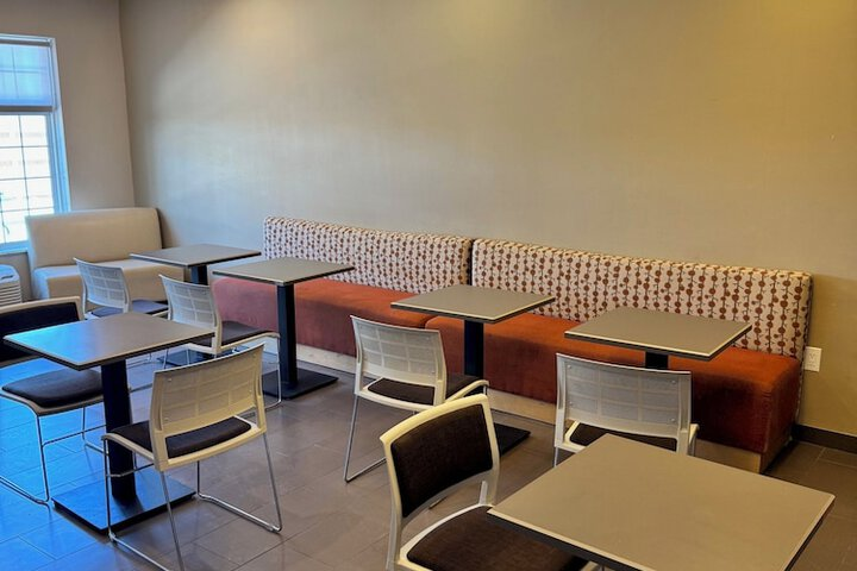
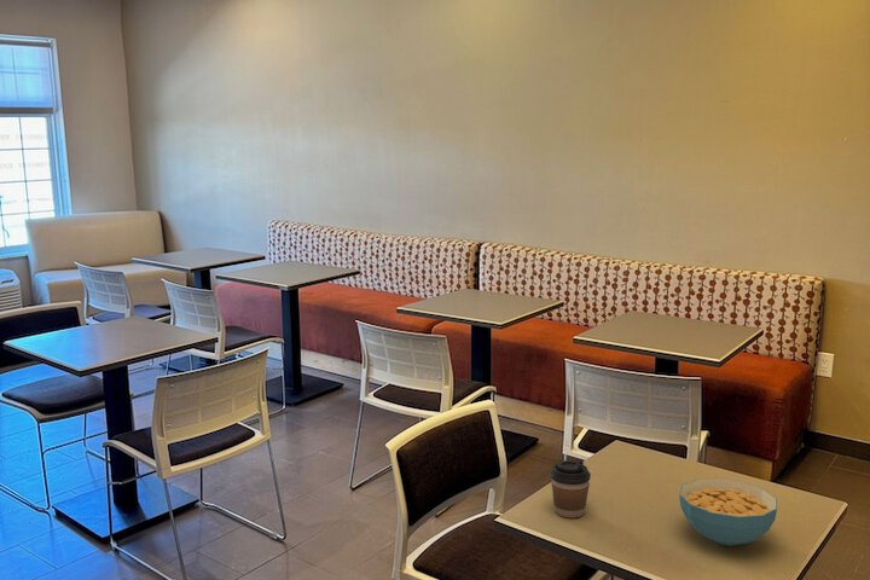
+ cereal bowl (726, 517)
+ coffee cup (569, 486)
